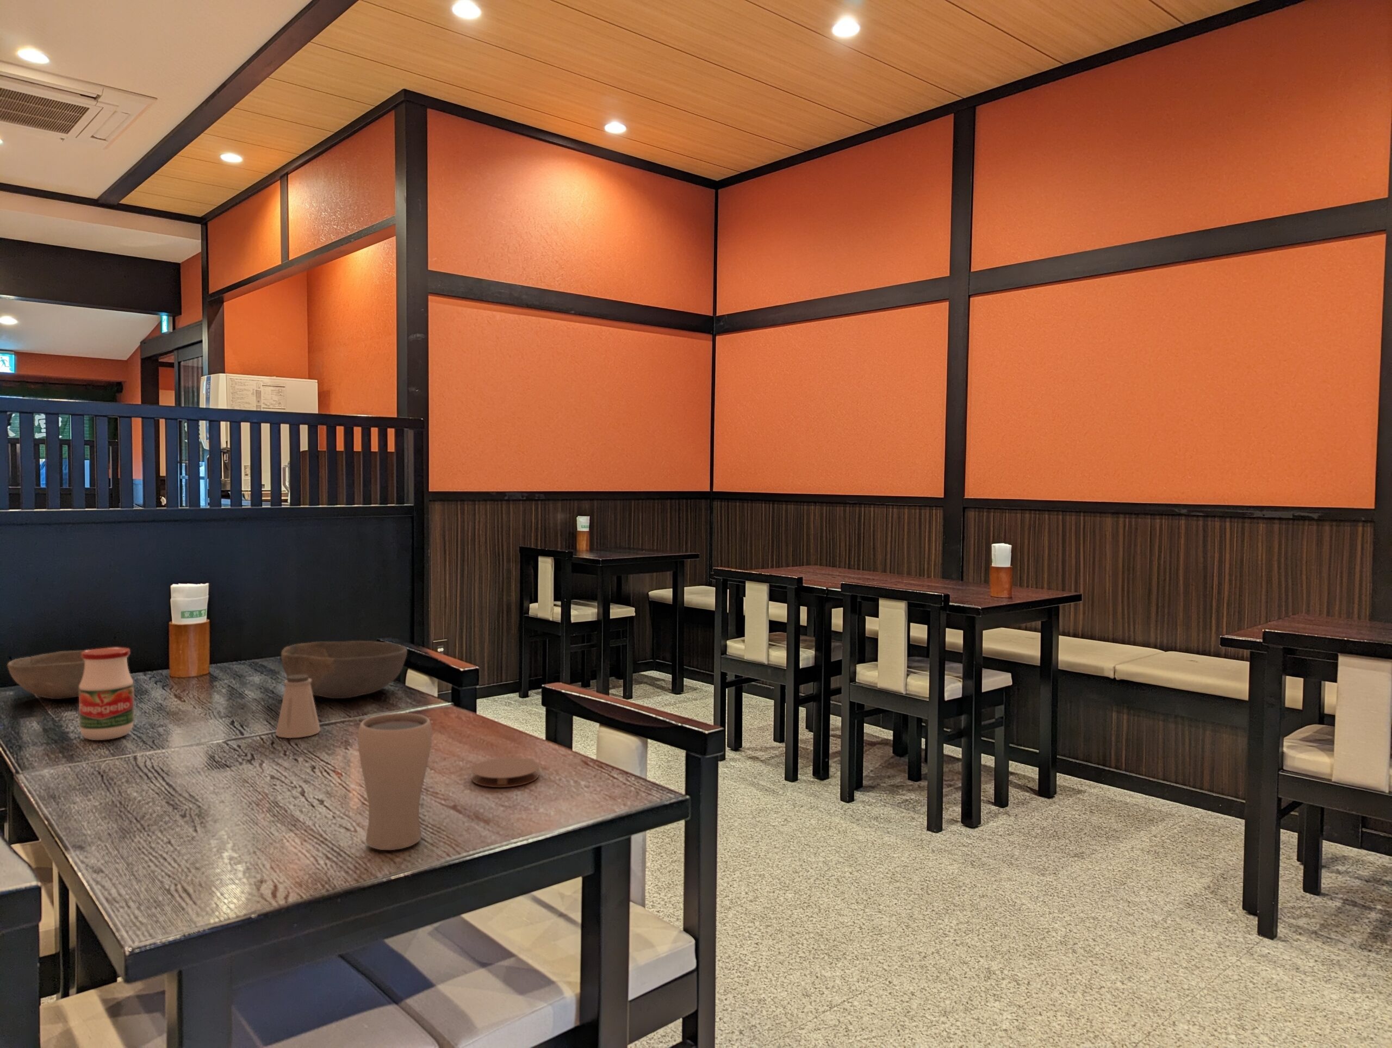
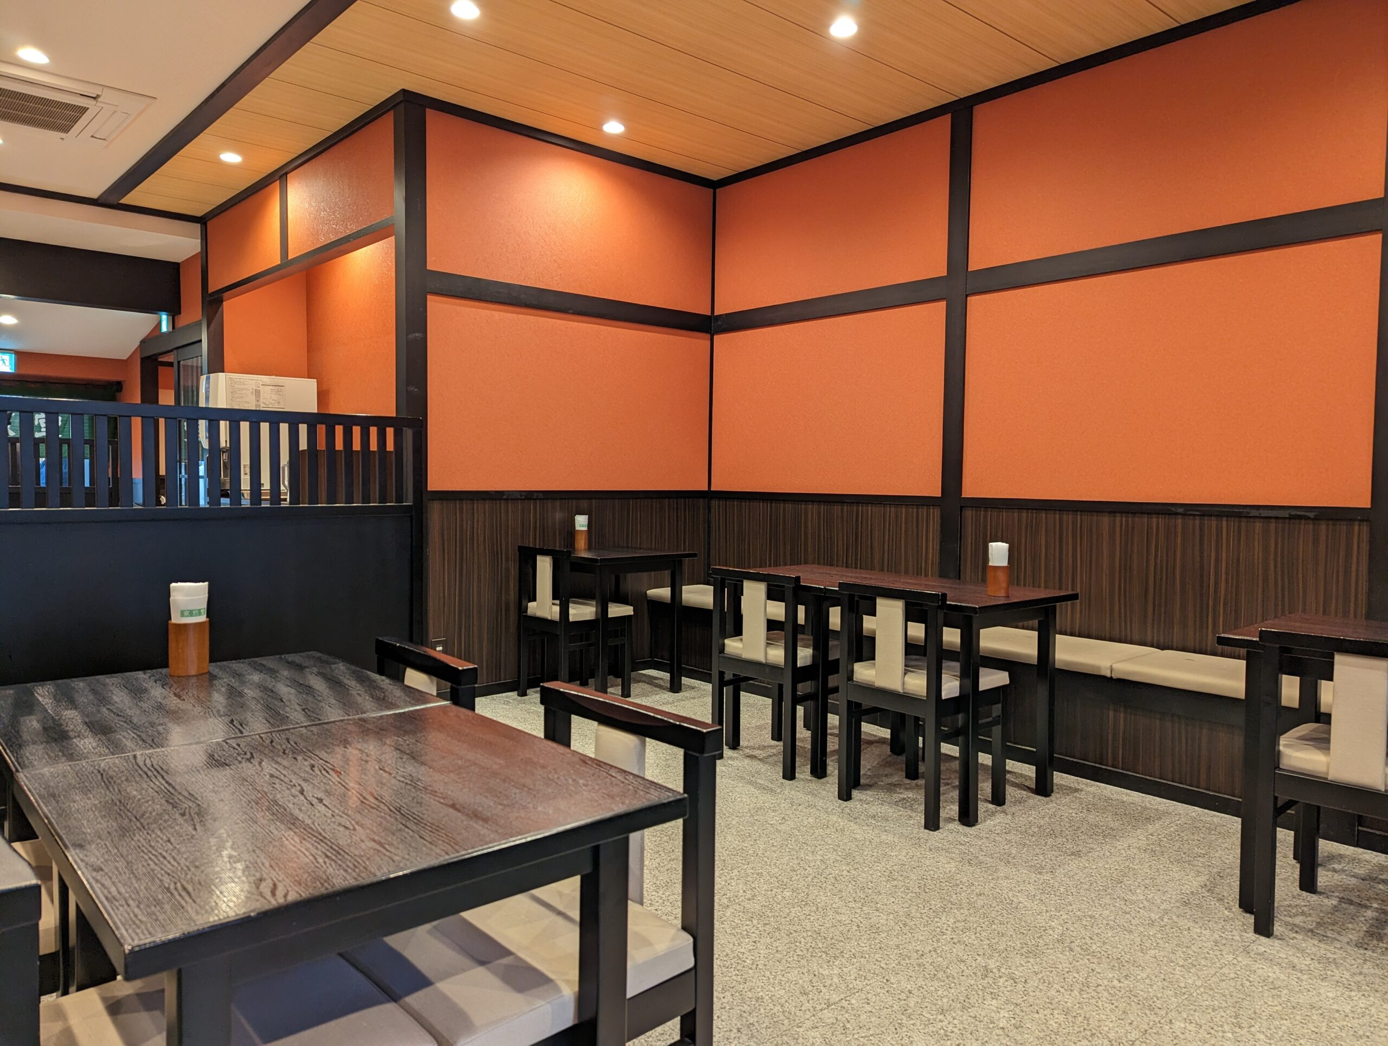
- bowl (66, 675)
- saltshaker (298, 705)
- drinking glass (395, 782)
- coaster (505, 772)
- bowl (347, 669)
- jar (107, 694)
